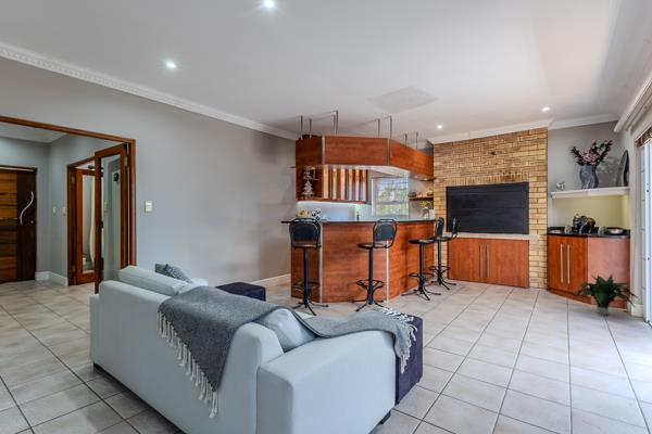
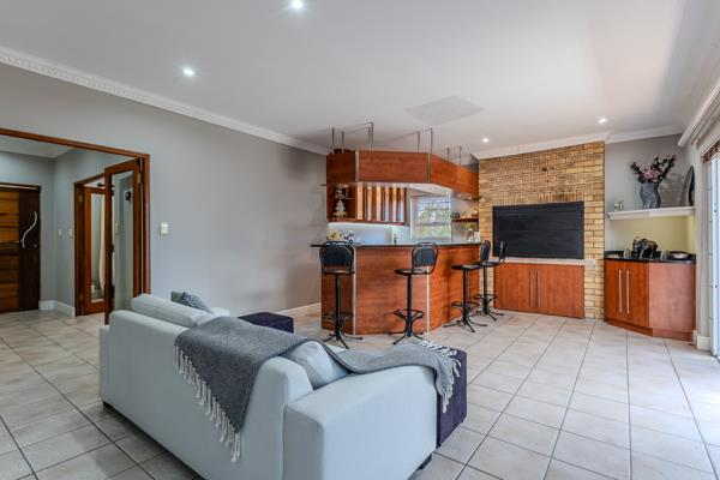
- potted plant (602, 293)
